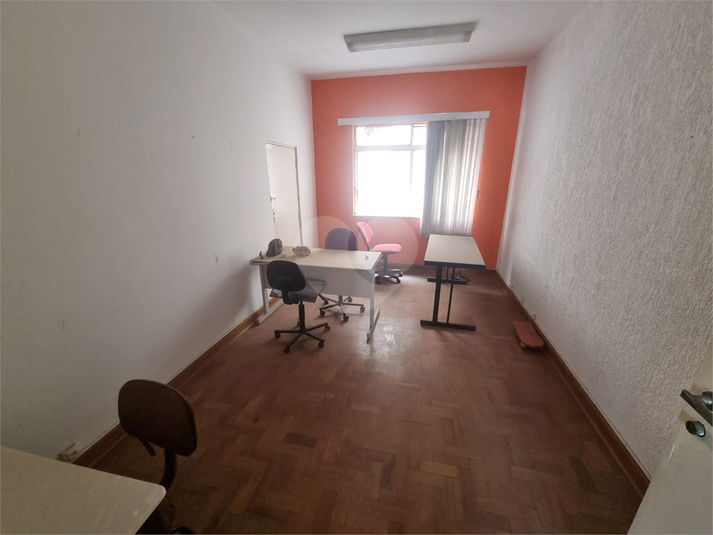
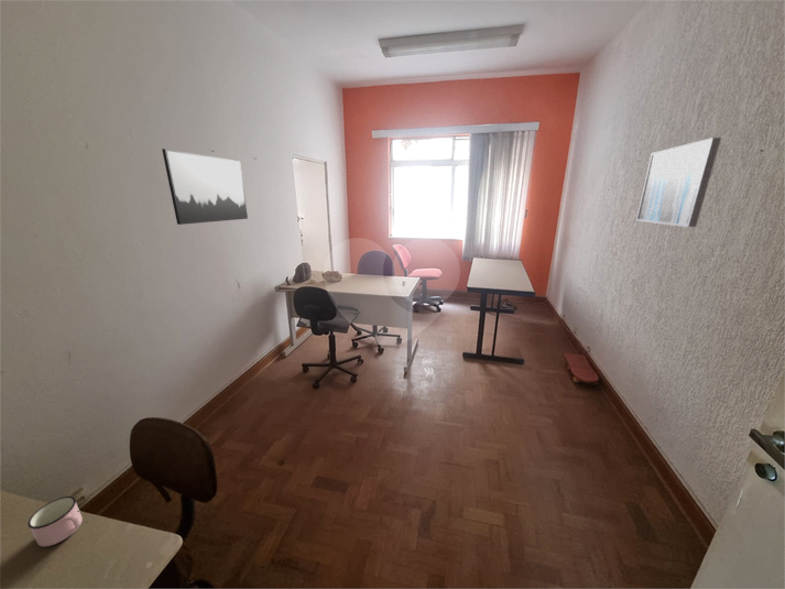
+ mug (61, 522)
+ wall art (211, 189)
+ wall art (670, 186)
